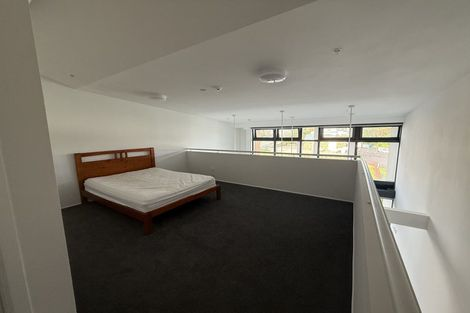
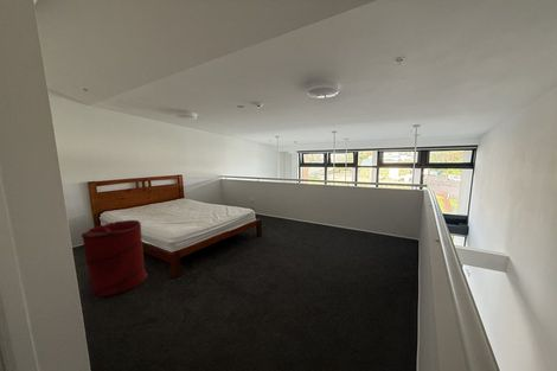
+ laundry hamper (116, 254)
